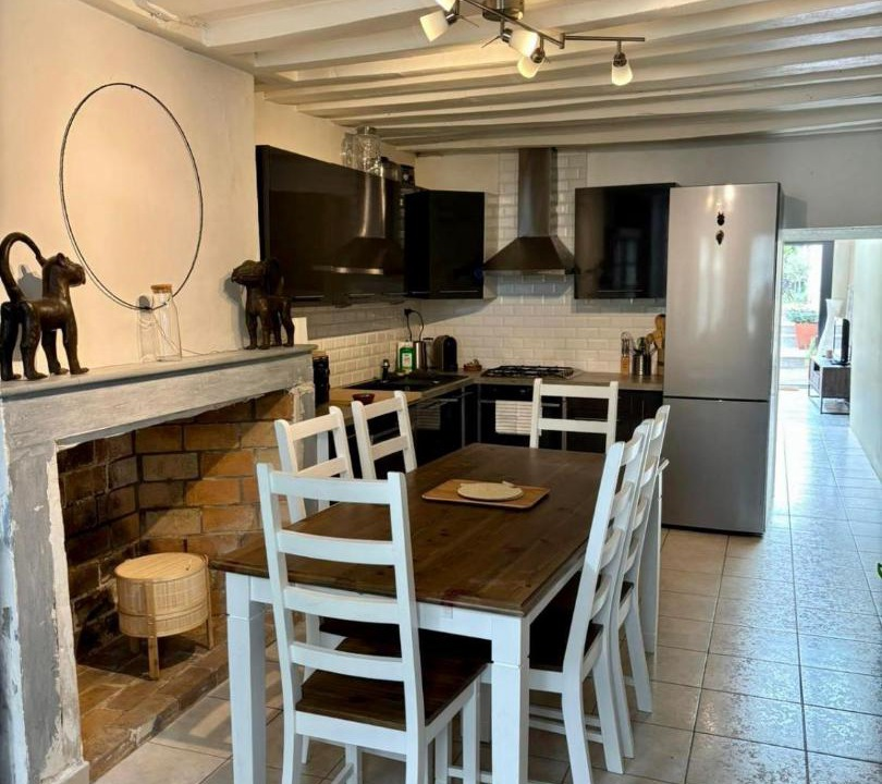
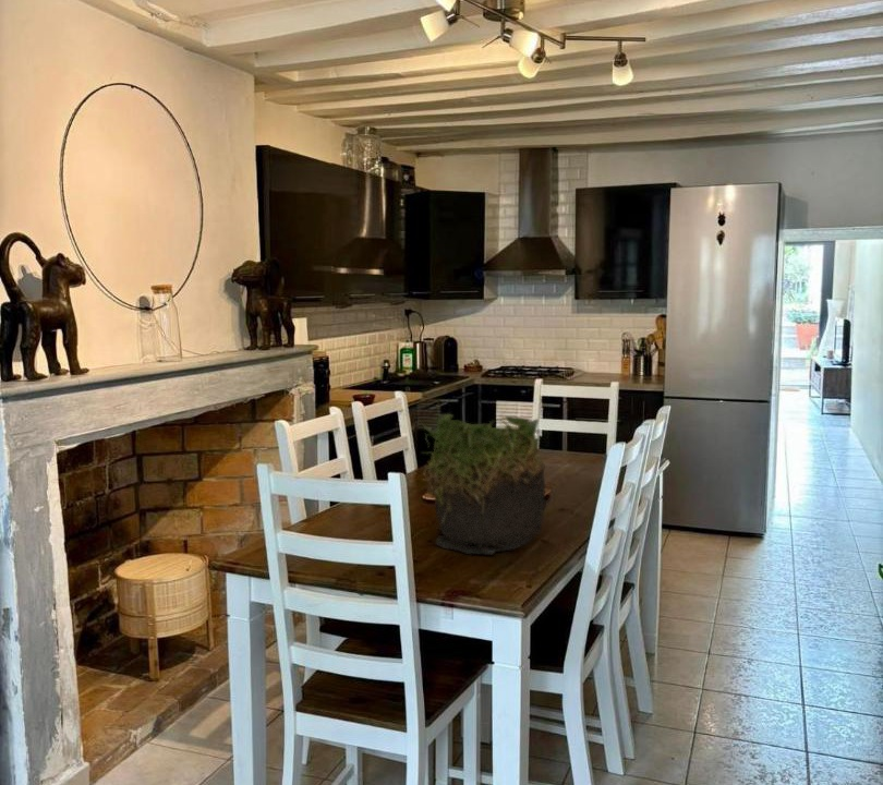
+ plant (480, 483)
